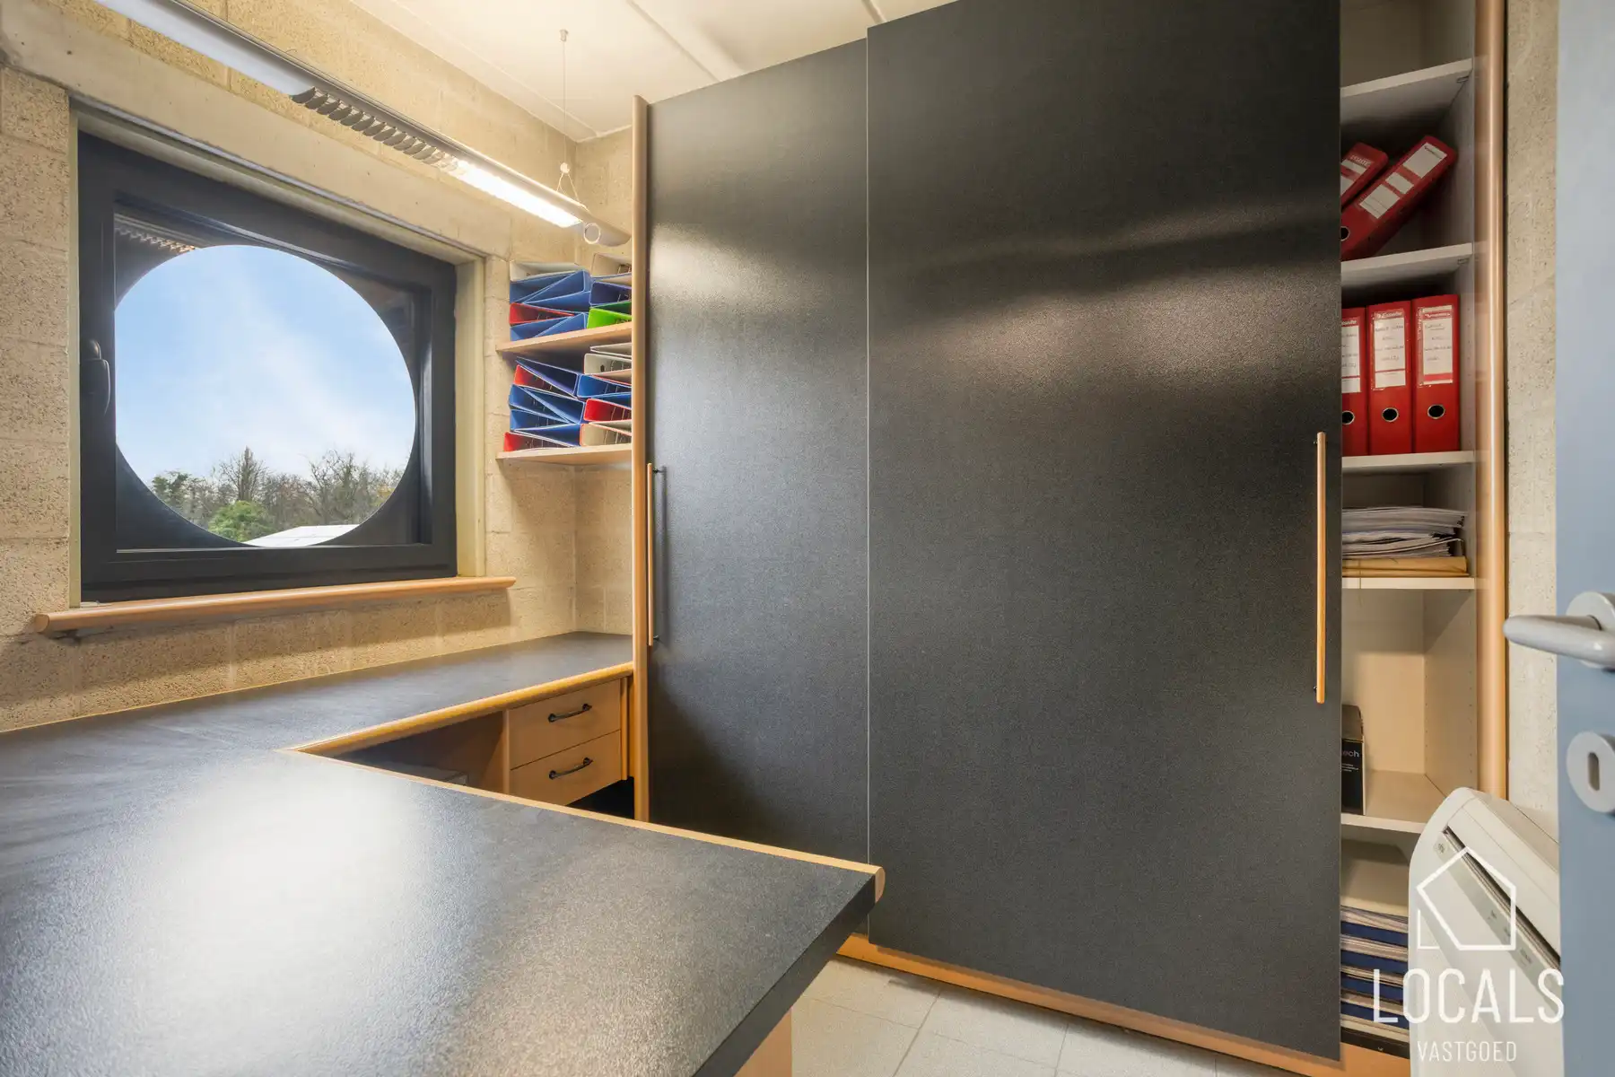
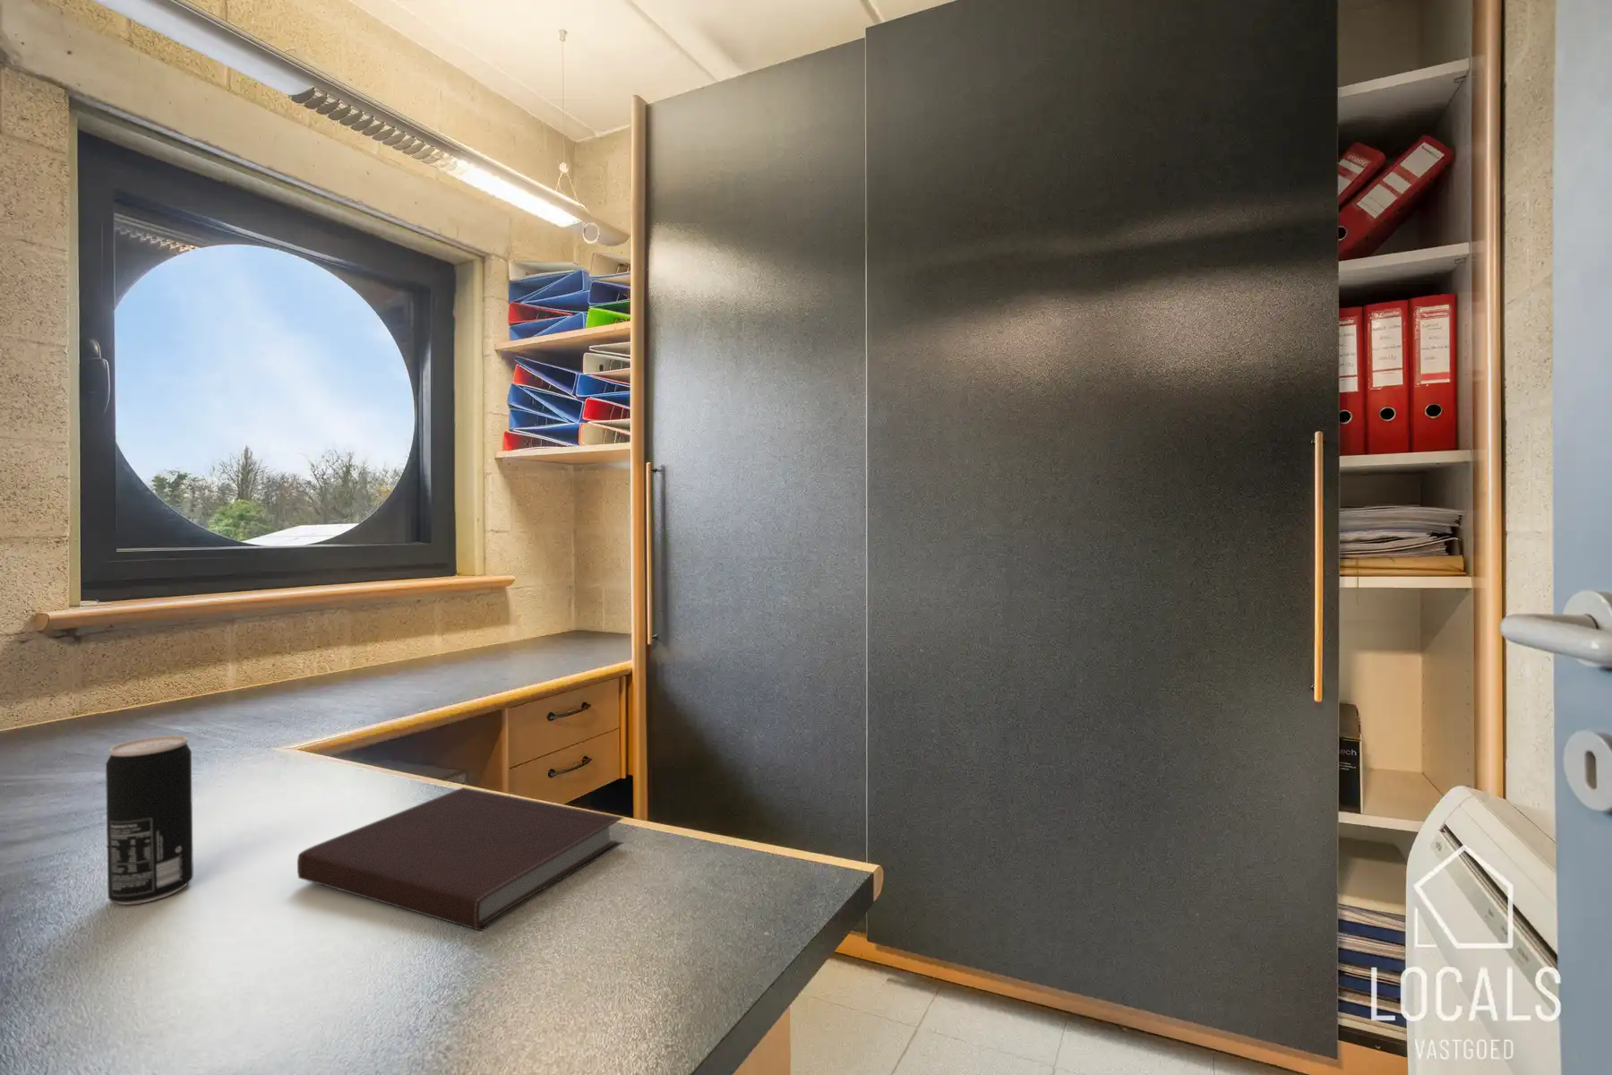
+ beverage can (150, 817)
+ notebook (469, 847)
